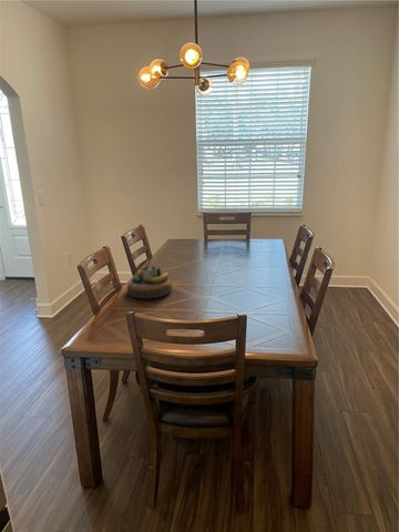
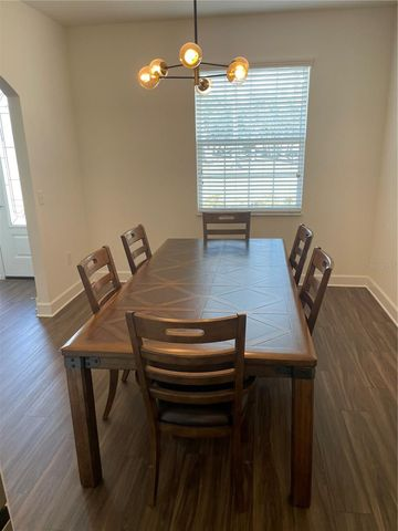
- decorative bowl (149, 278)
